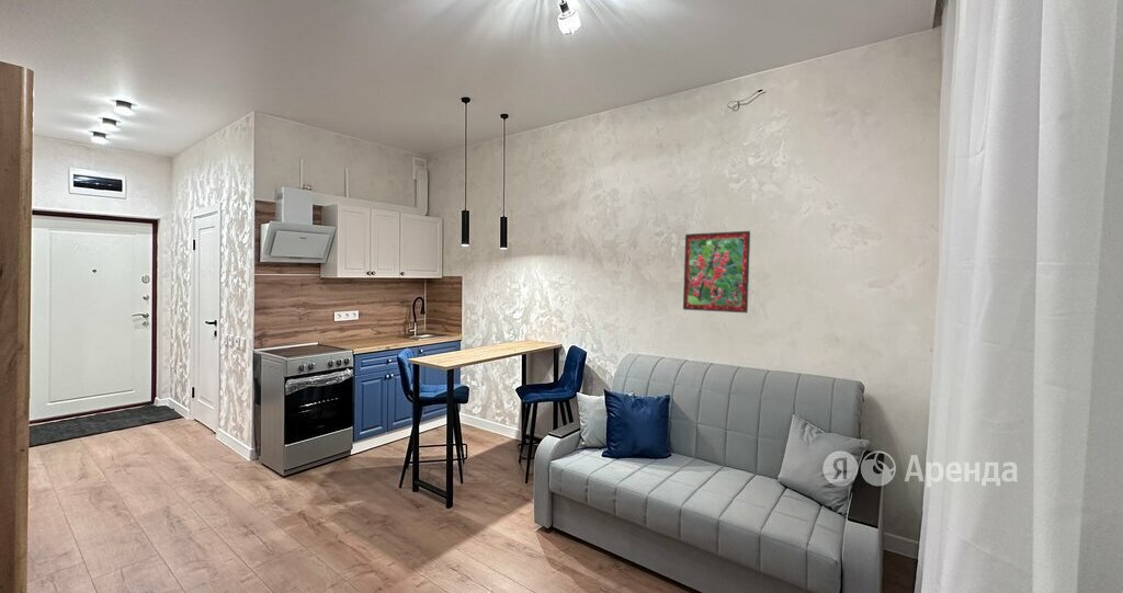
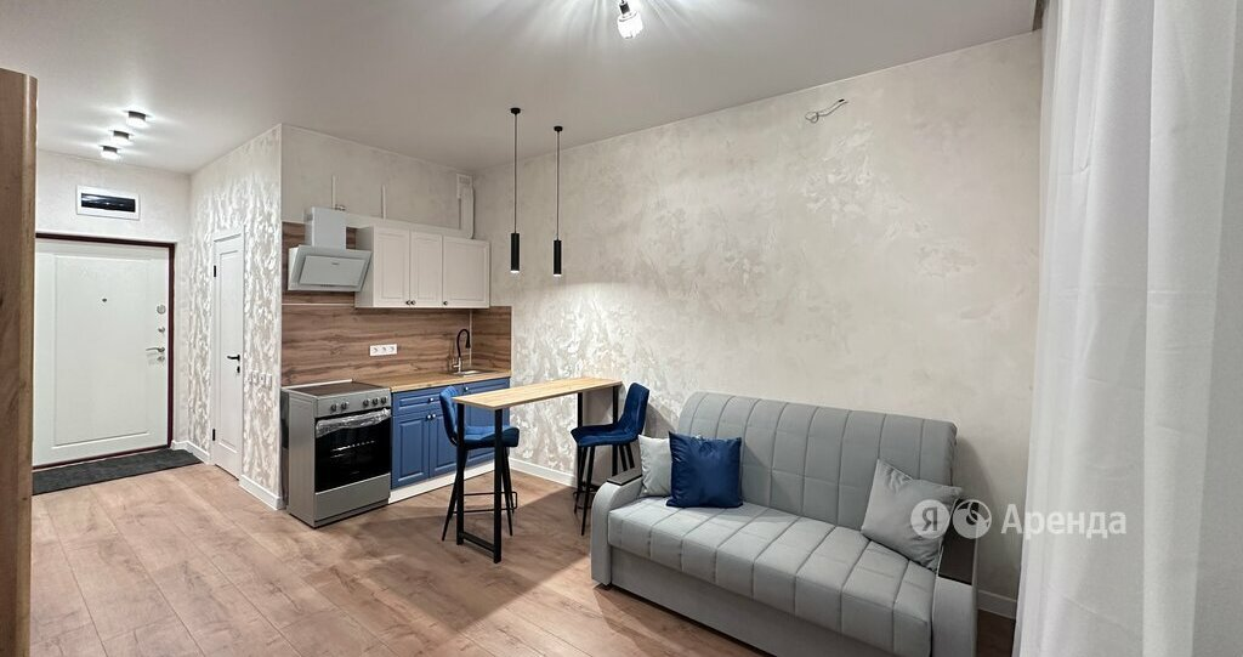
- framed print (715, 272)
